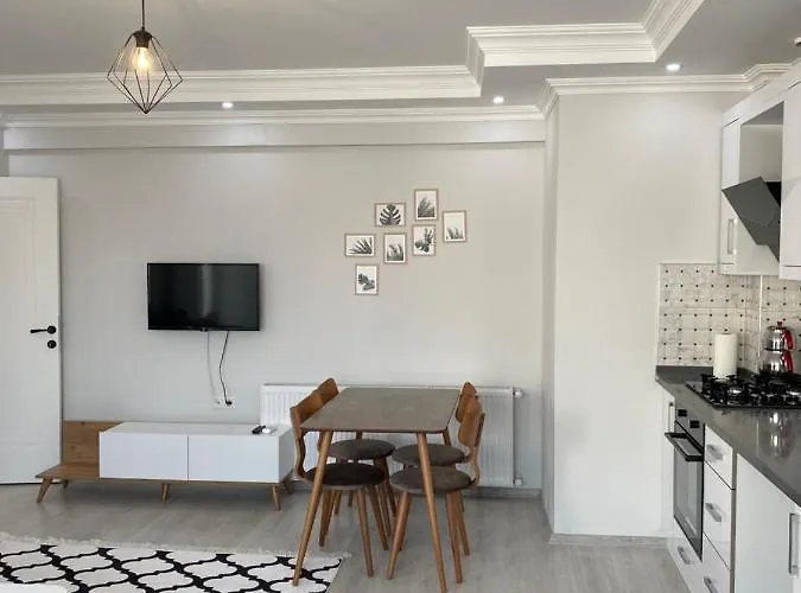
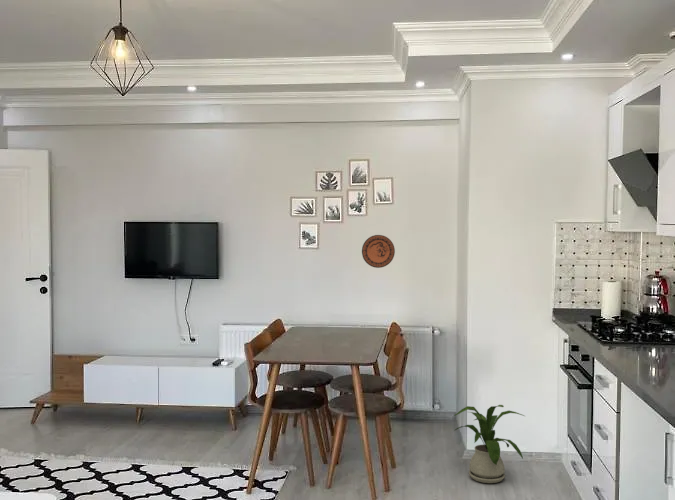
+ decorative plate (378, 251)
+ house plant (488, 436)
